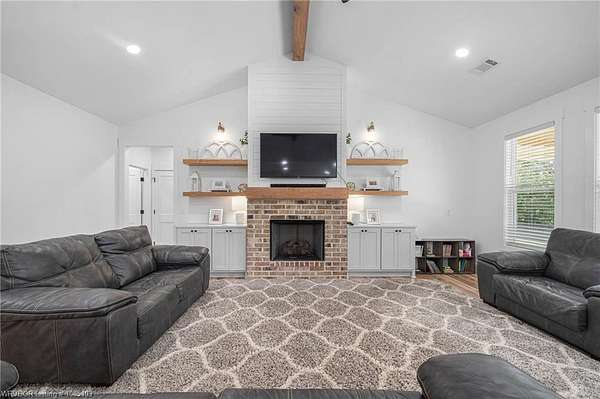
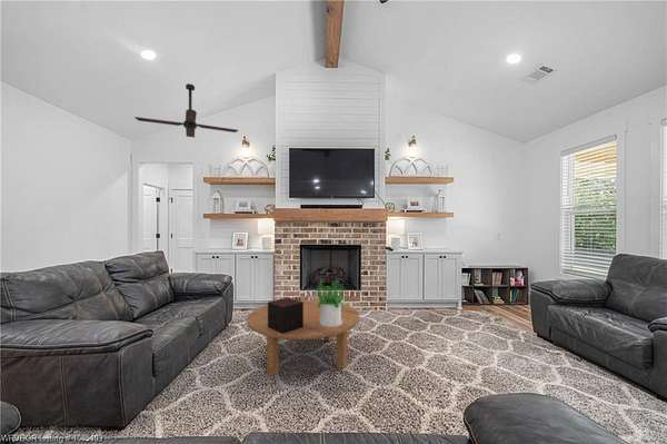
+ decorative box (285, 314)
+ potted plant (330, 302)
+ ceiling fan (190, 107)
+ coffee table (303, 334)
